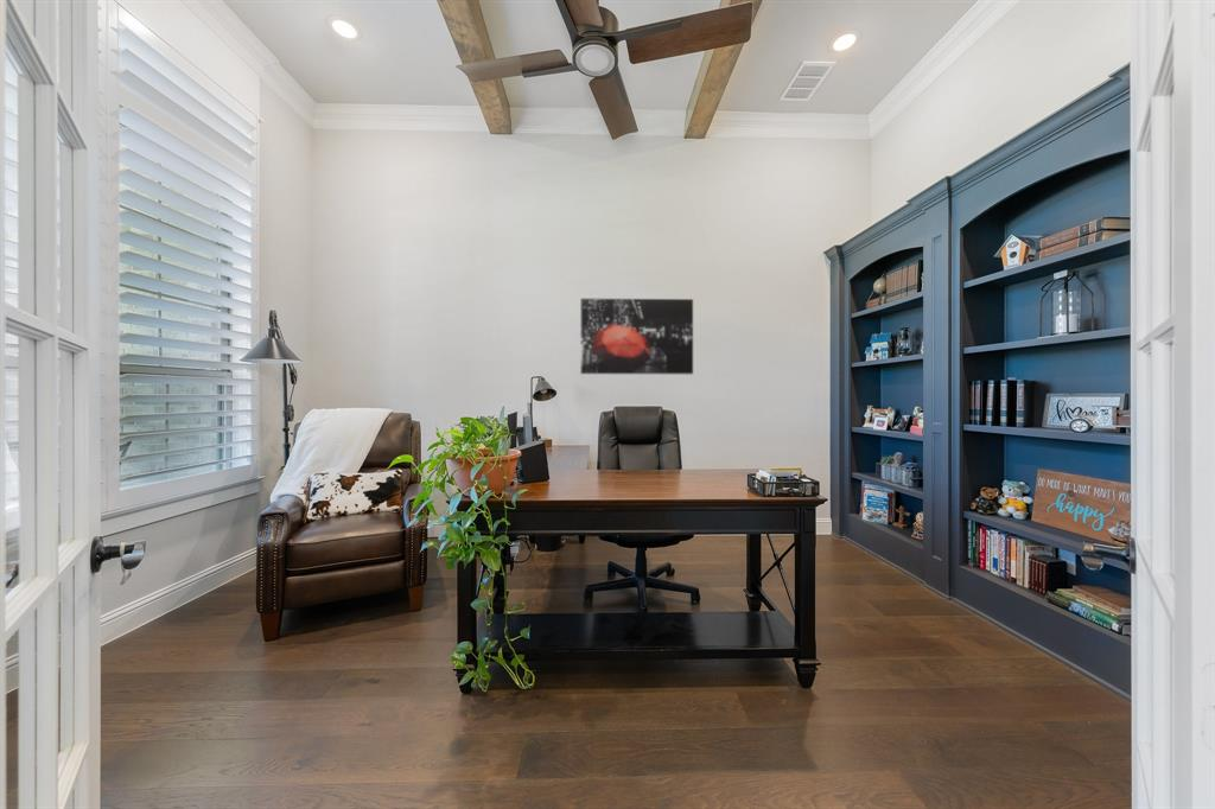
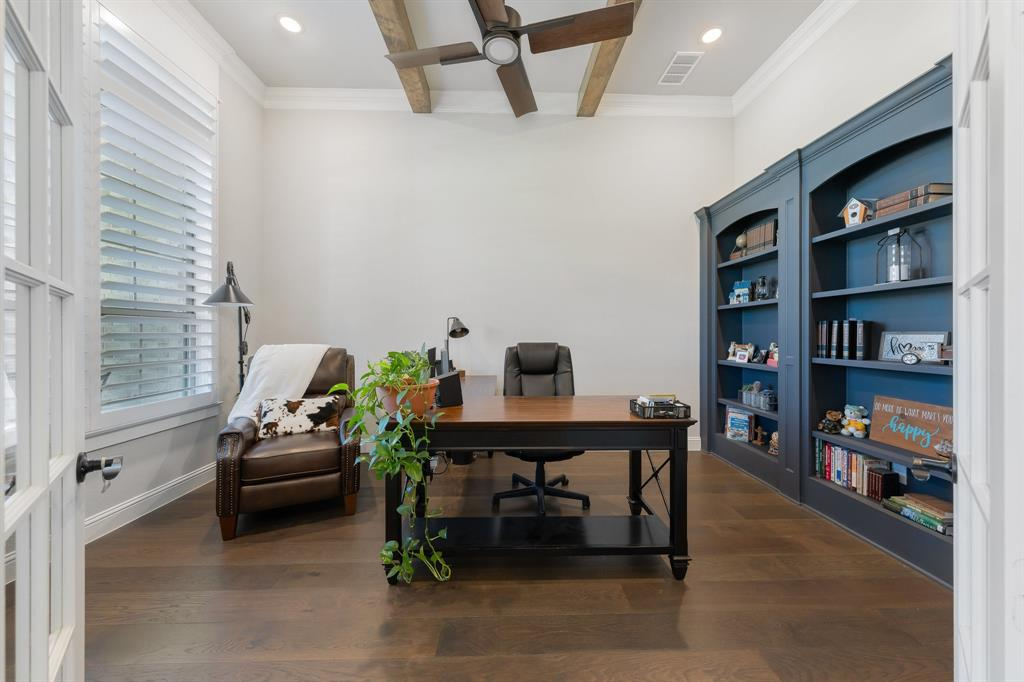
- wall art (636, 336)
